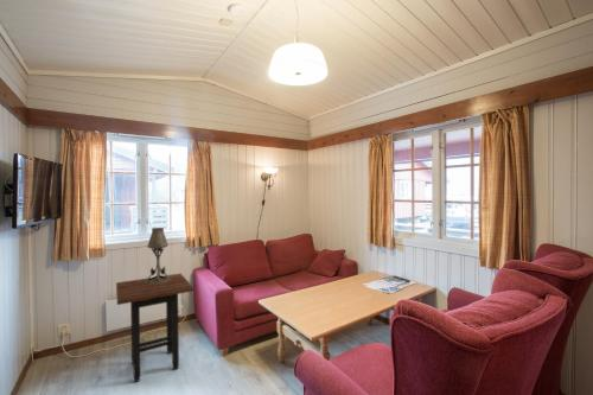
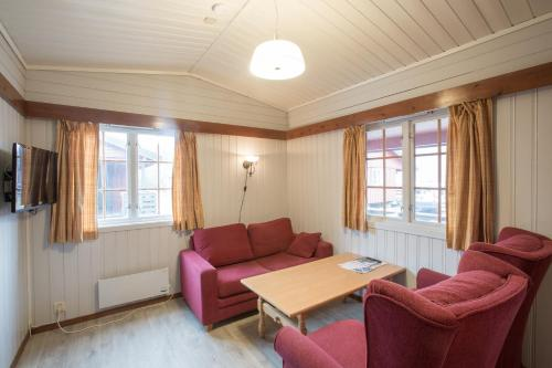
- table lamp (158, 254)
- side table (166, 325)
